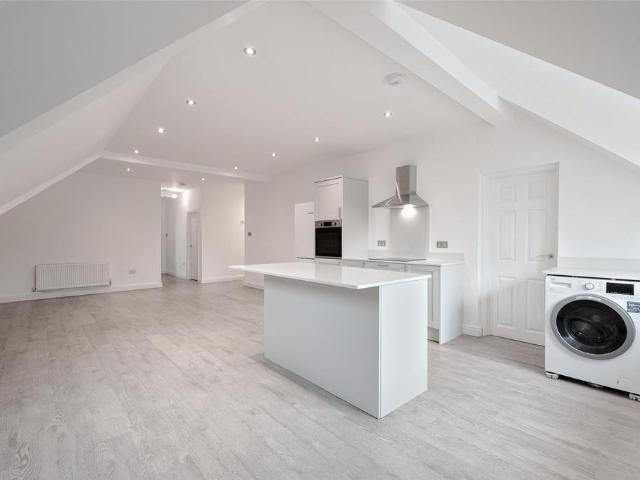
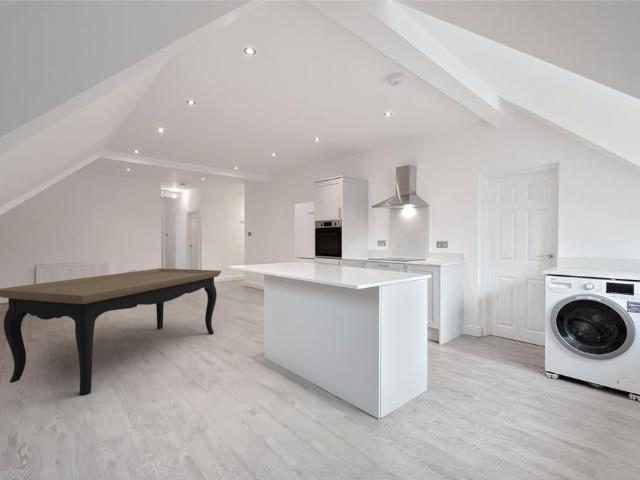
+ dining table (128, 308)
